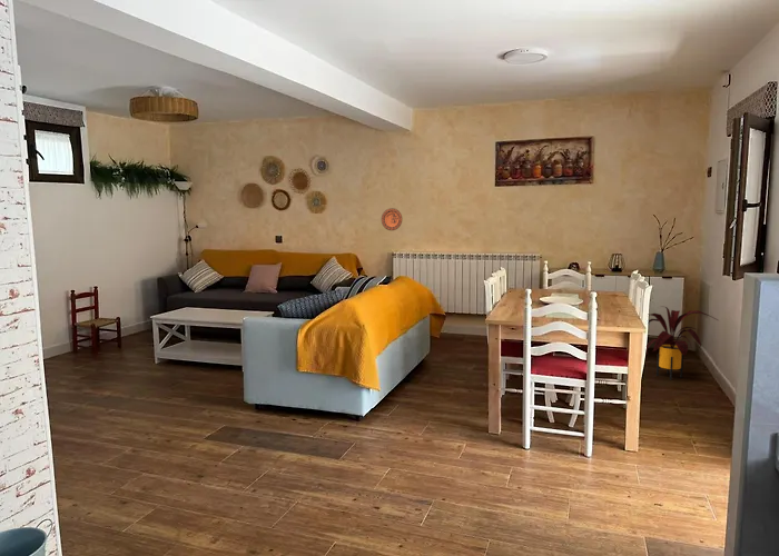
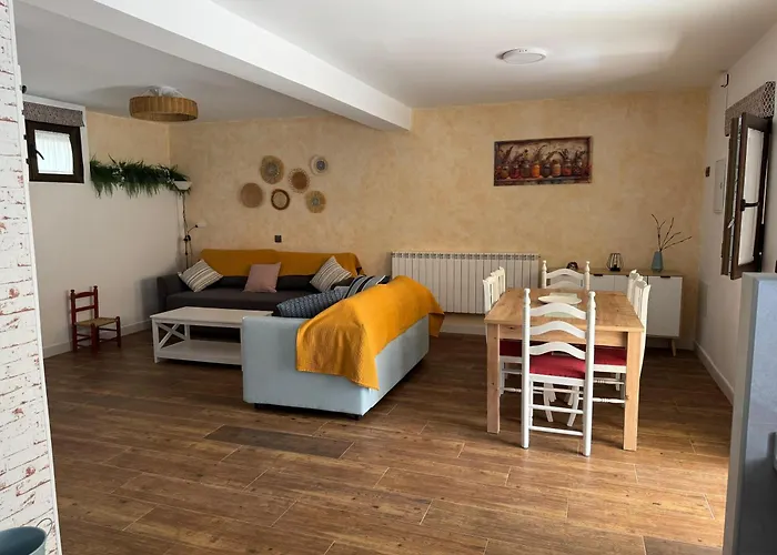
- decorative plate (392, 219)
- house plant (674, 341)
